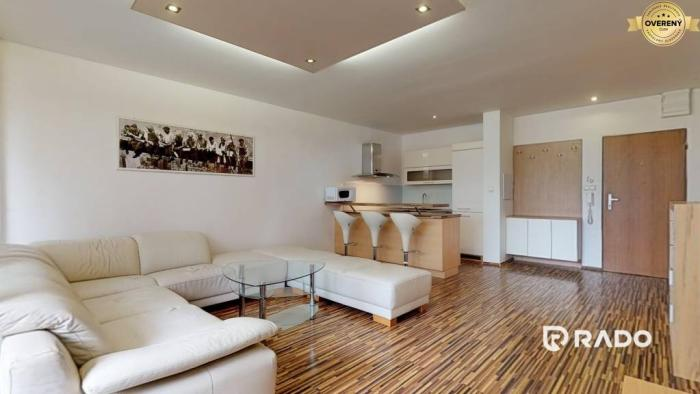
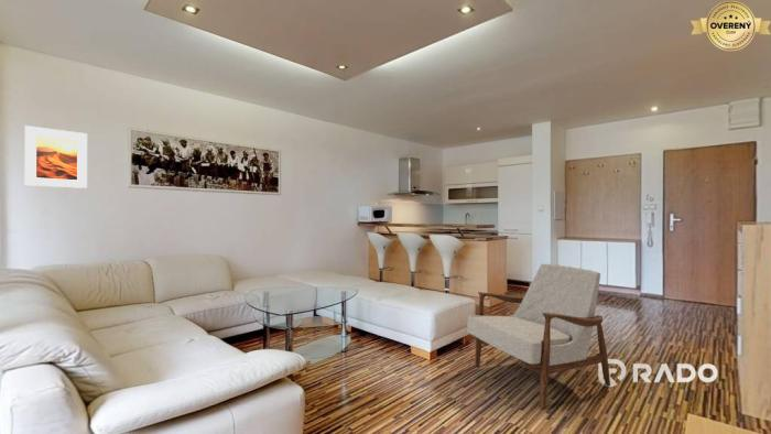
+ armchair (537, 323)
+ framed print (57, 158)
